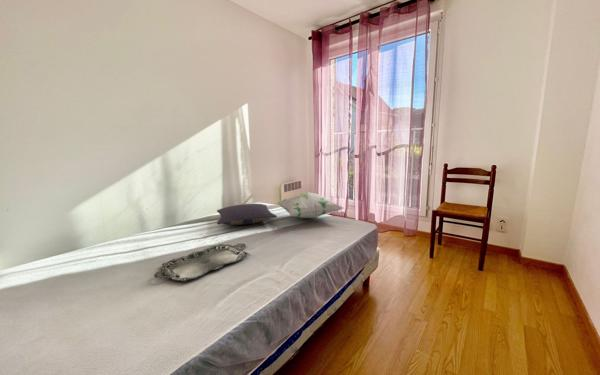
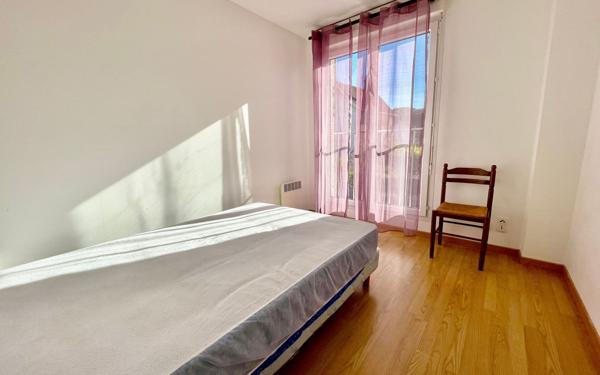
- decorative pillow (308, 205)
- pillow (245, 213)
- serving tray (205, 259)
